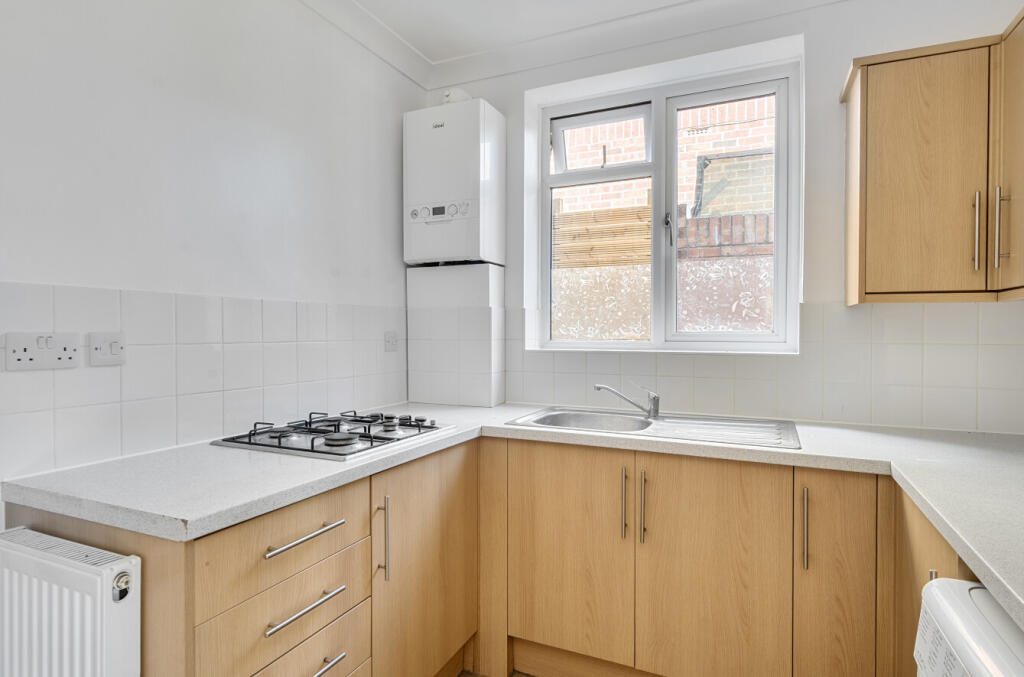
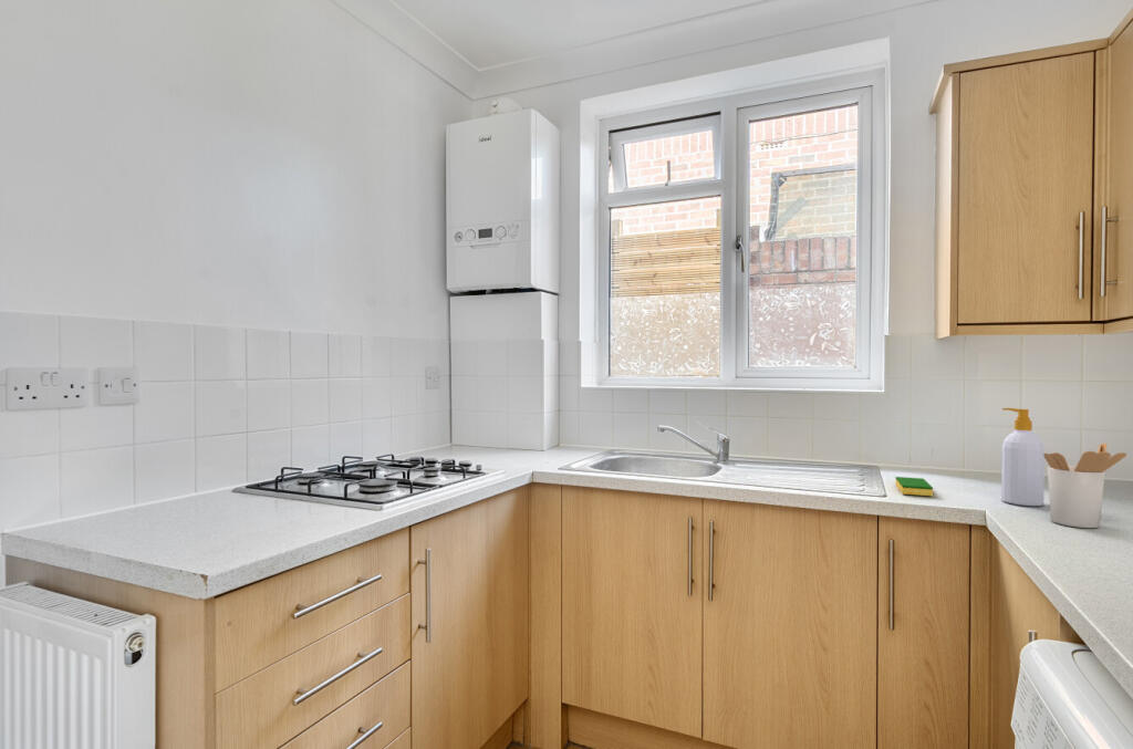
+ dish sponge (913, 486)
+ utensil holder (1083, 485)
+ soap bottle (1021, 455)
